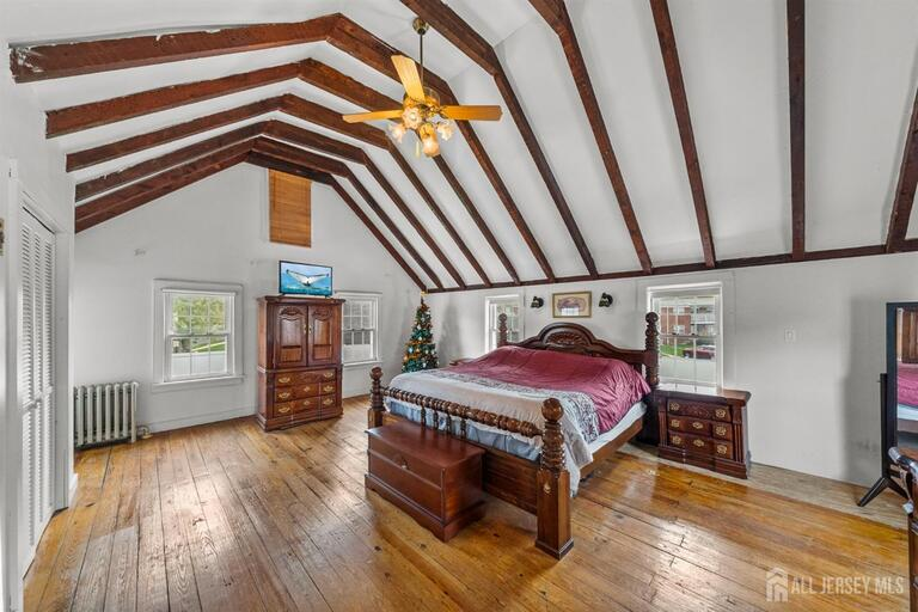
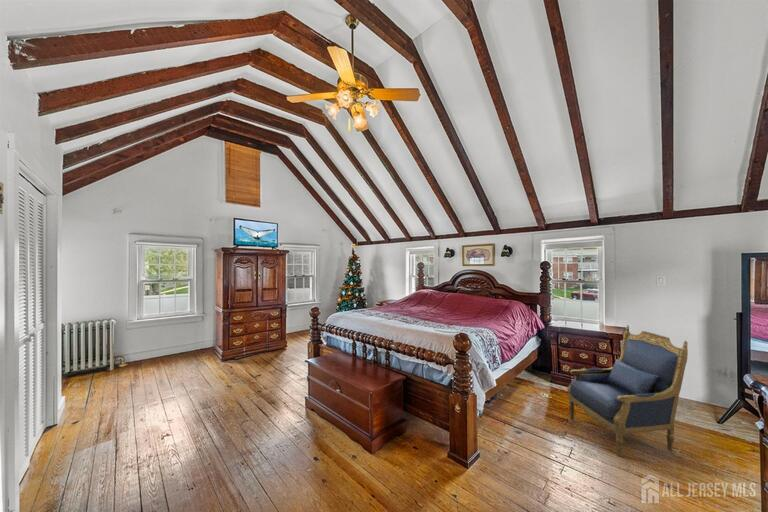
+ armchair (622, 383)
